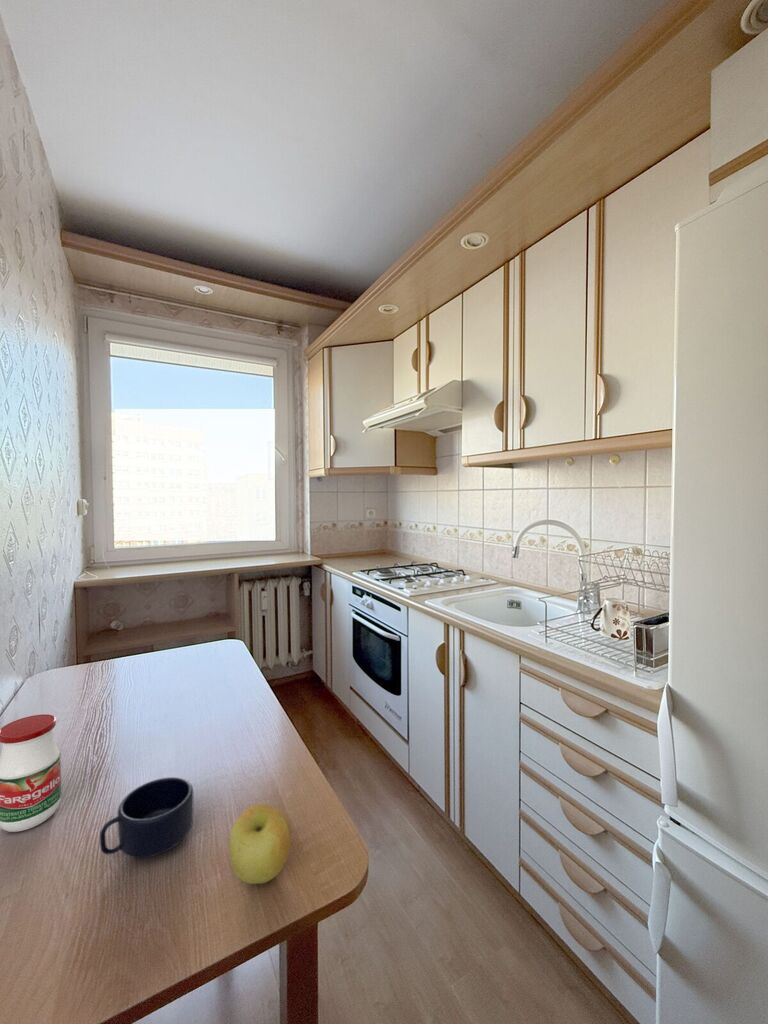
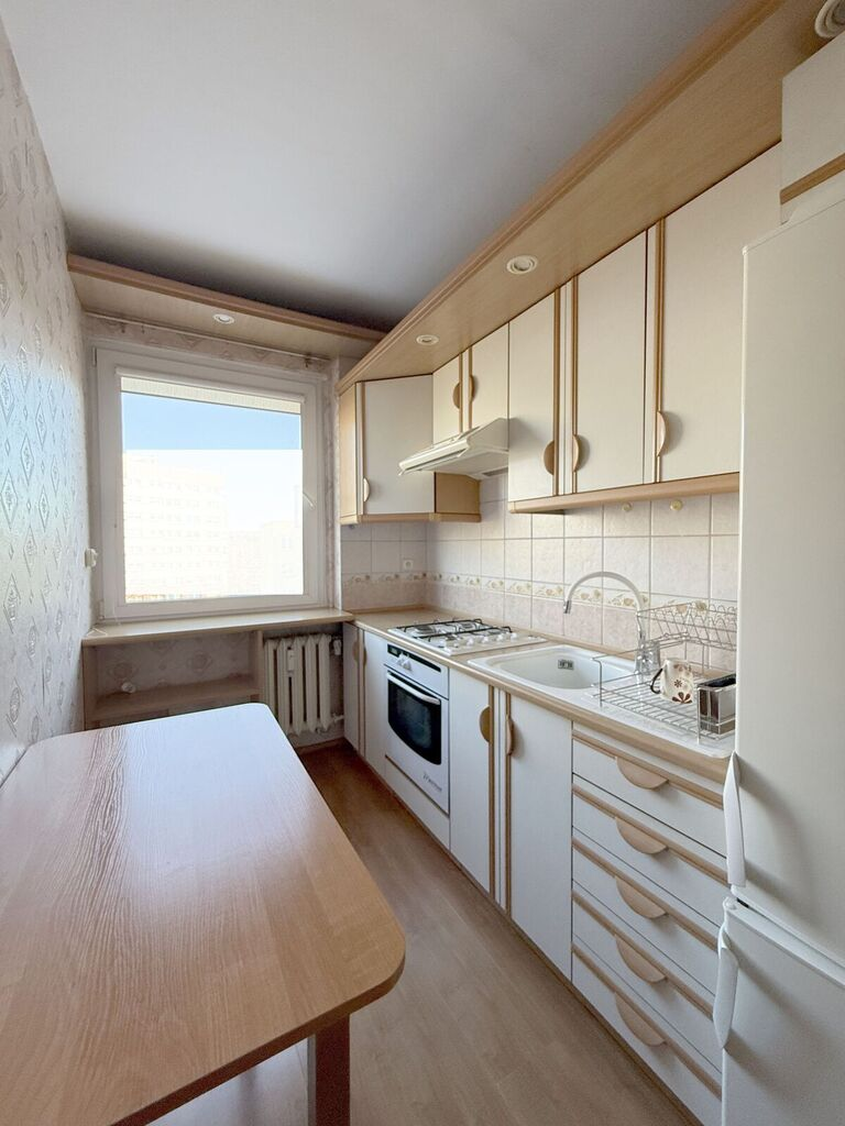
- mug (149, 822)
- jar (29, 771)
- apple (261, 844)
